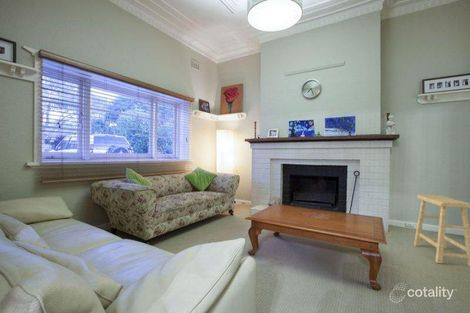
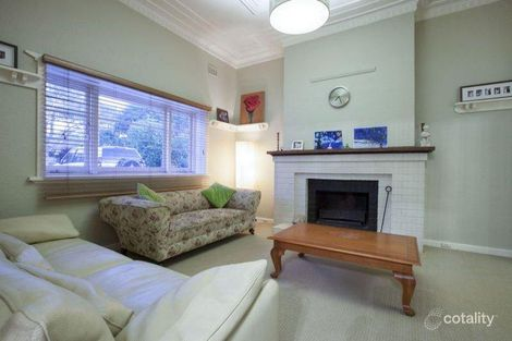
- stool (441, 226)
